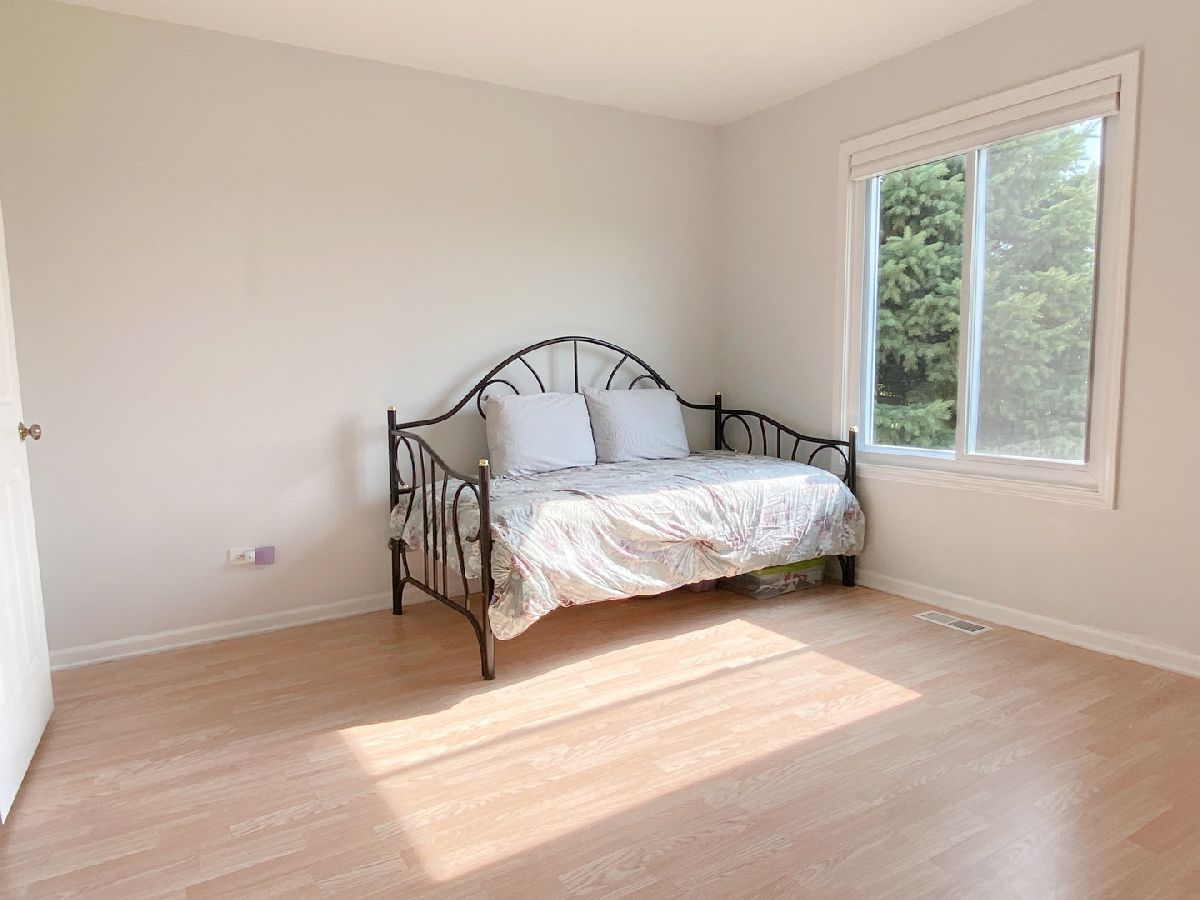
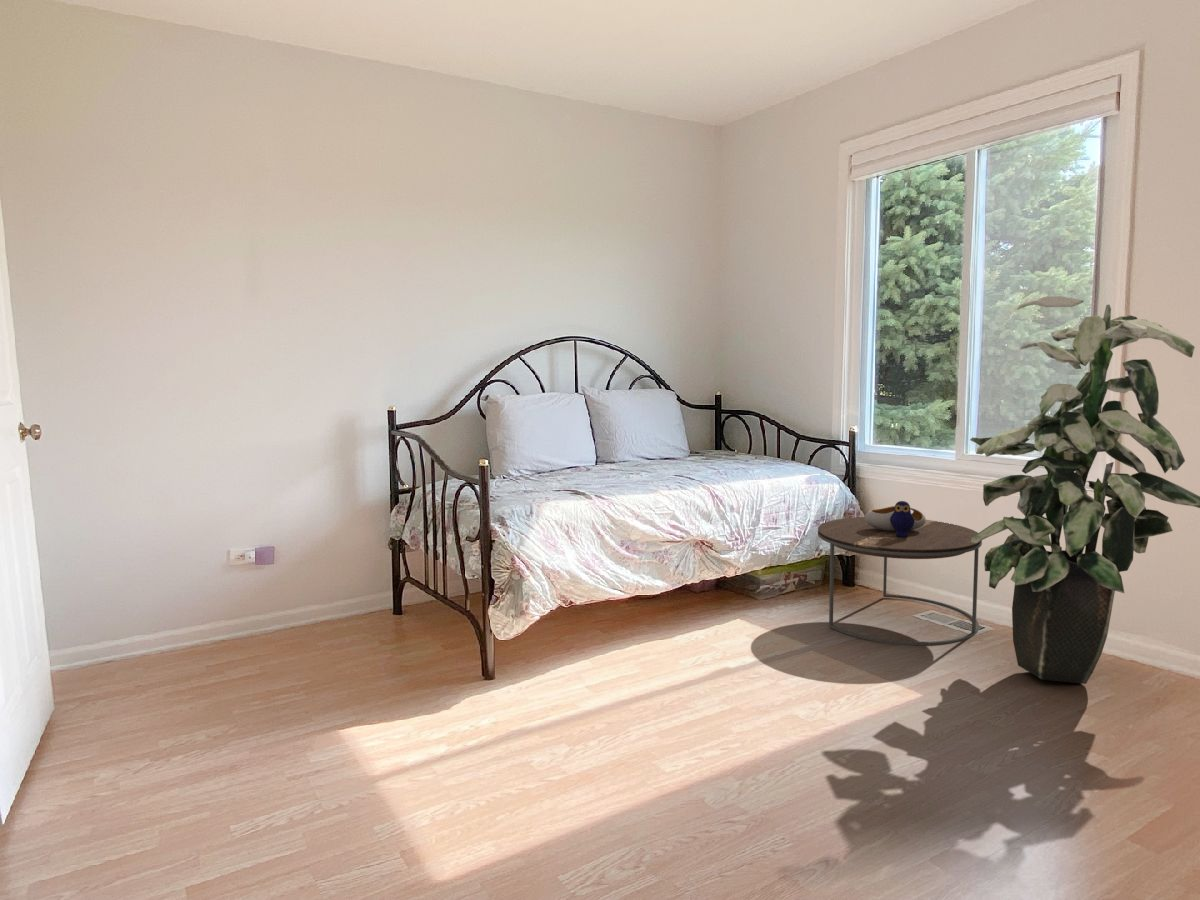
+ side table (896, 557)
+ indoor plant (1068, 488)
